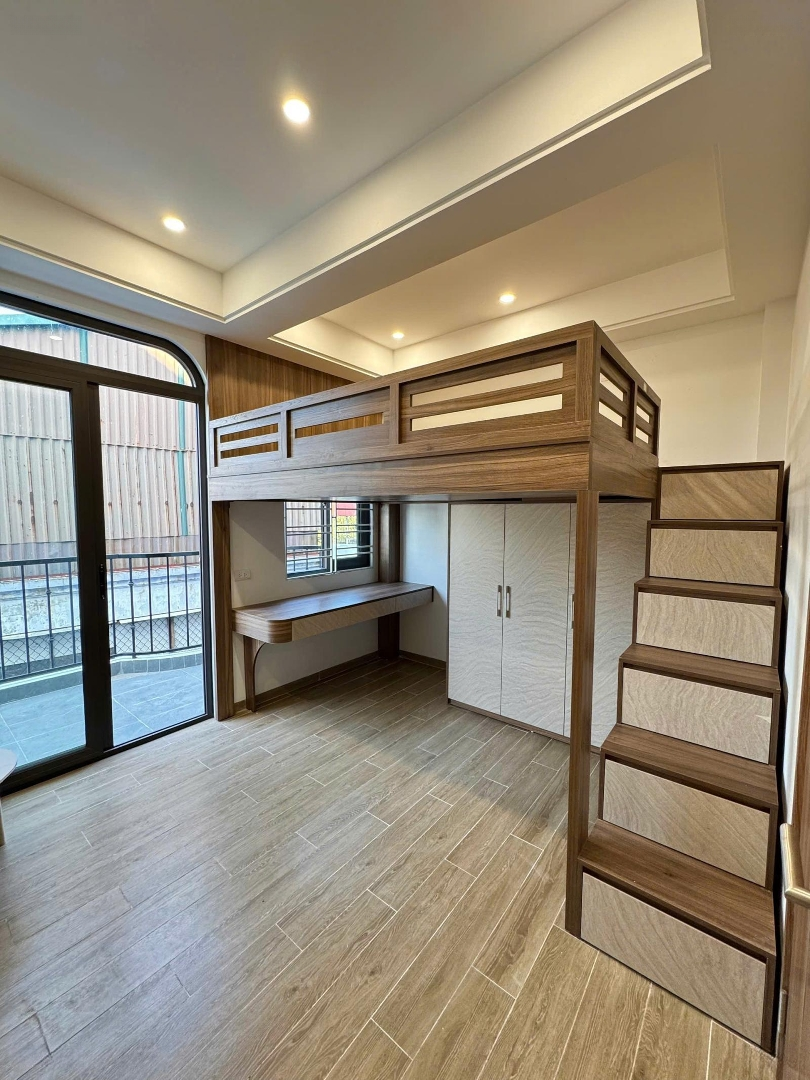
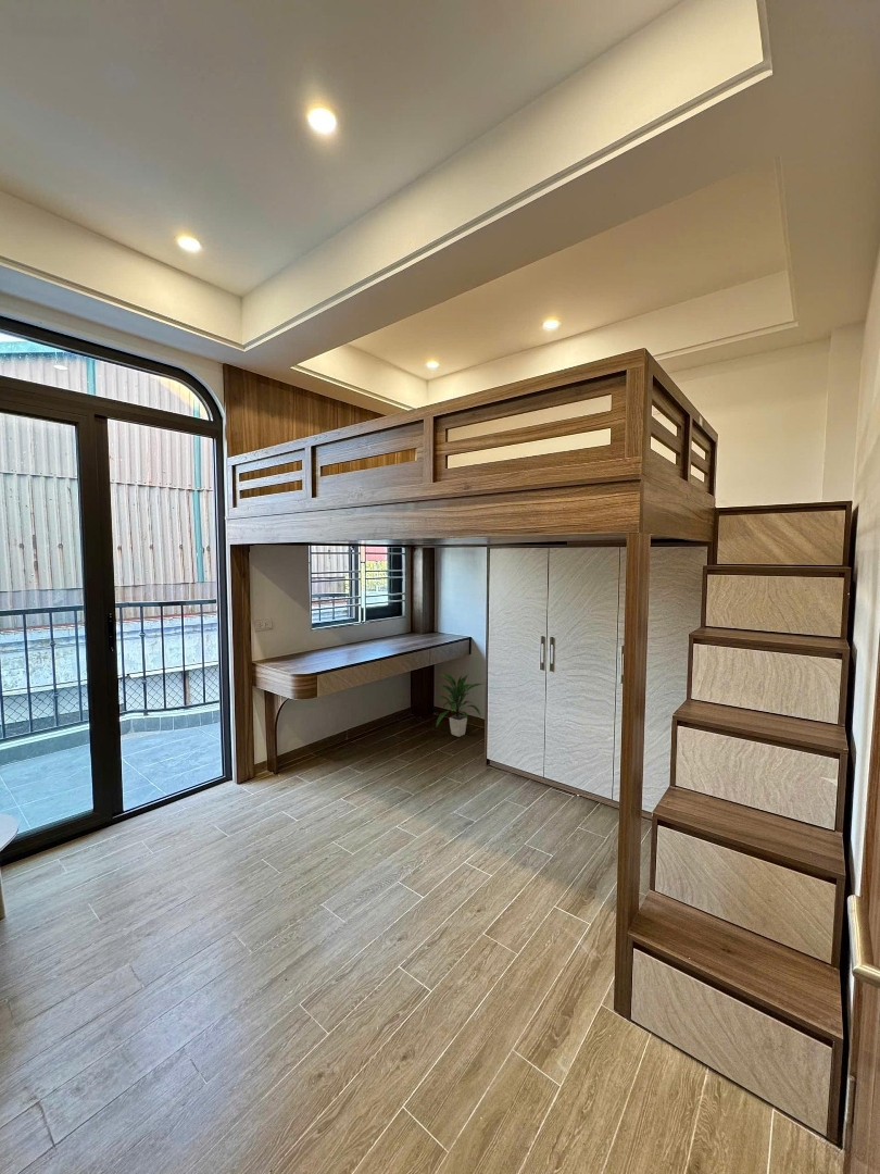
+ indoor plant (455, 702)
